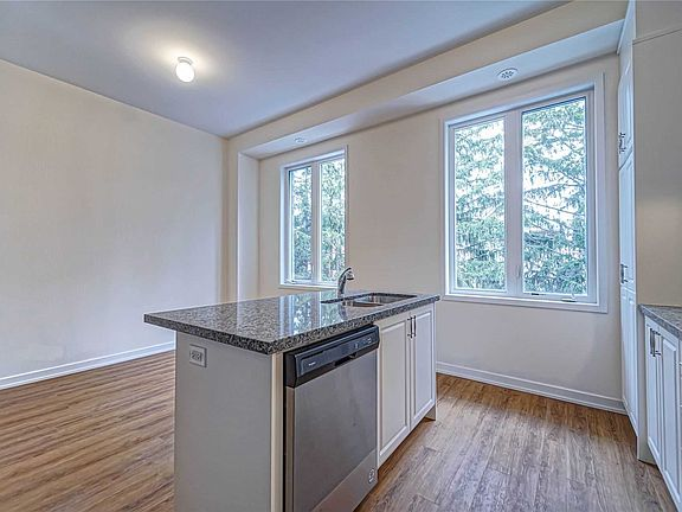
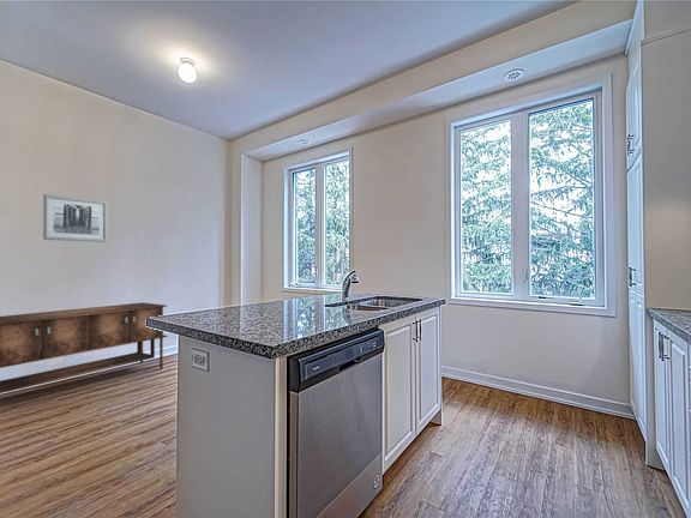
+ sideboard (79, 347)
+ wall art (77, 219)
